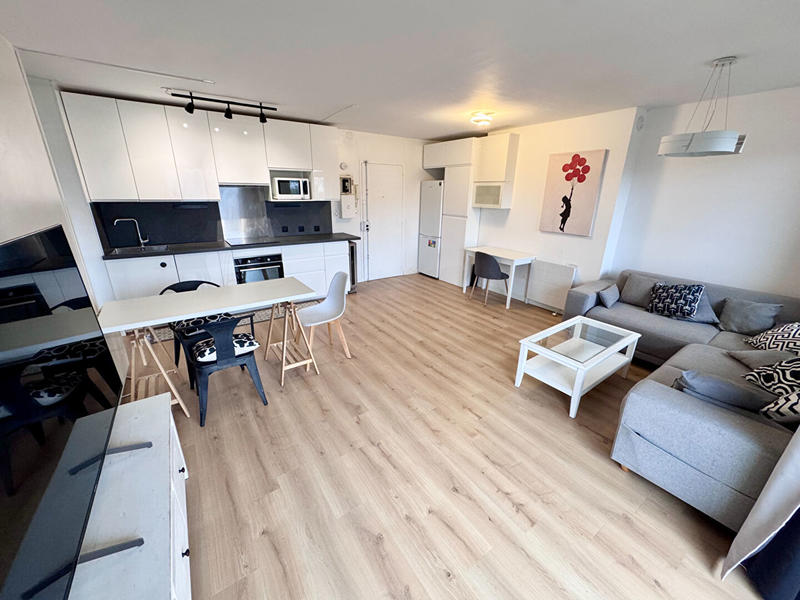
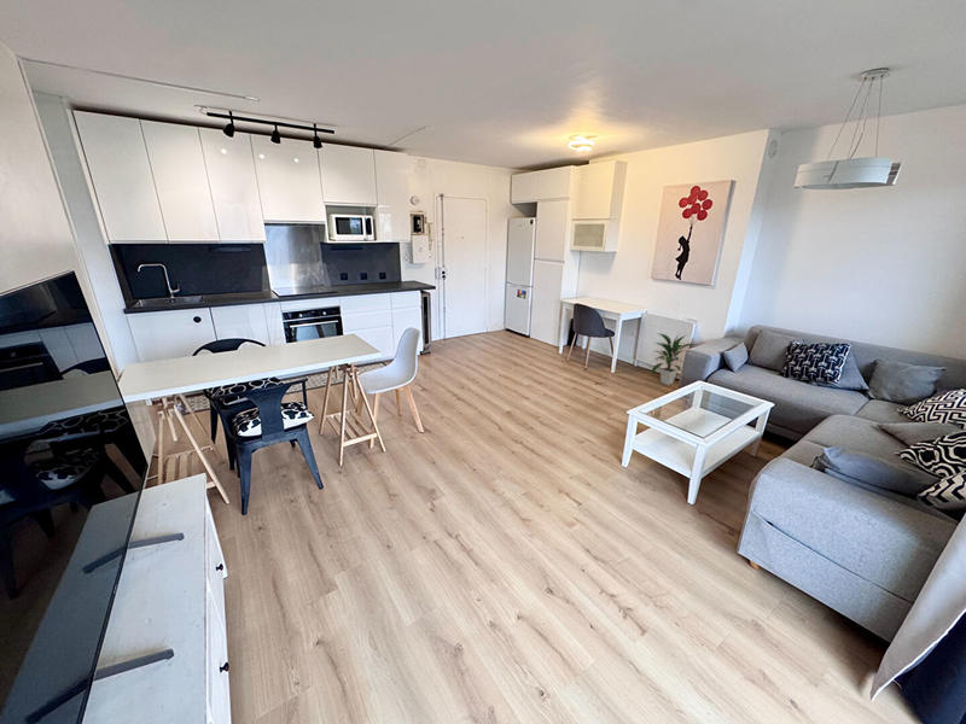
+ indoor plant (669, 357)
